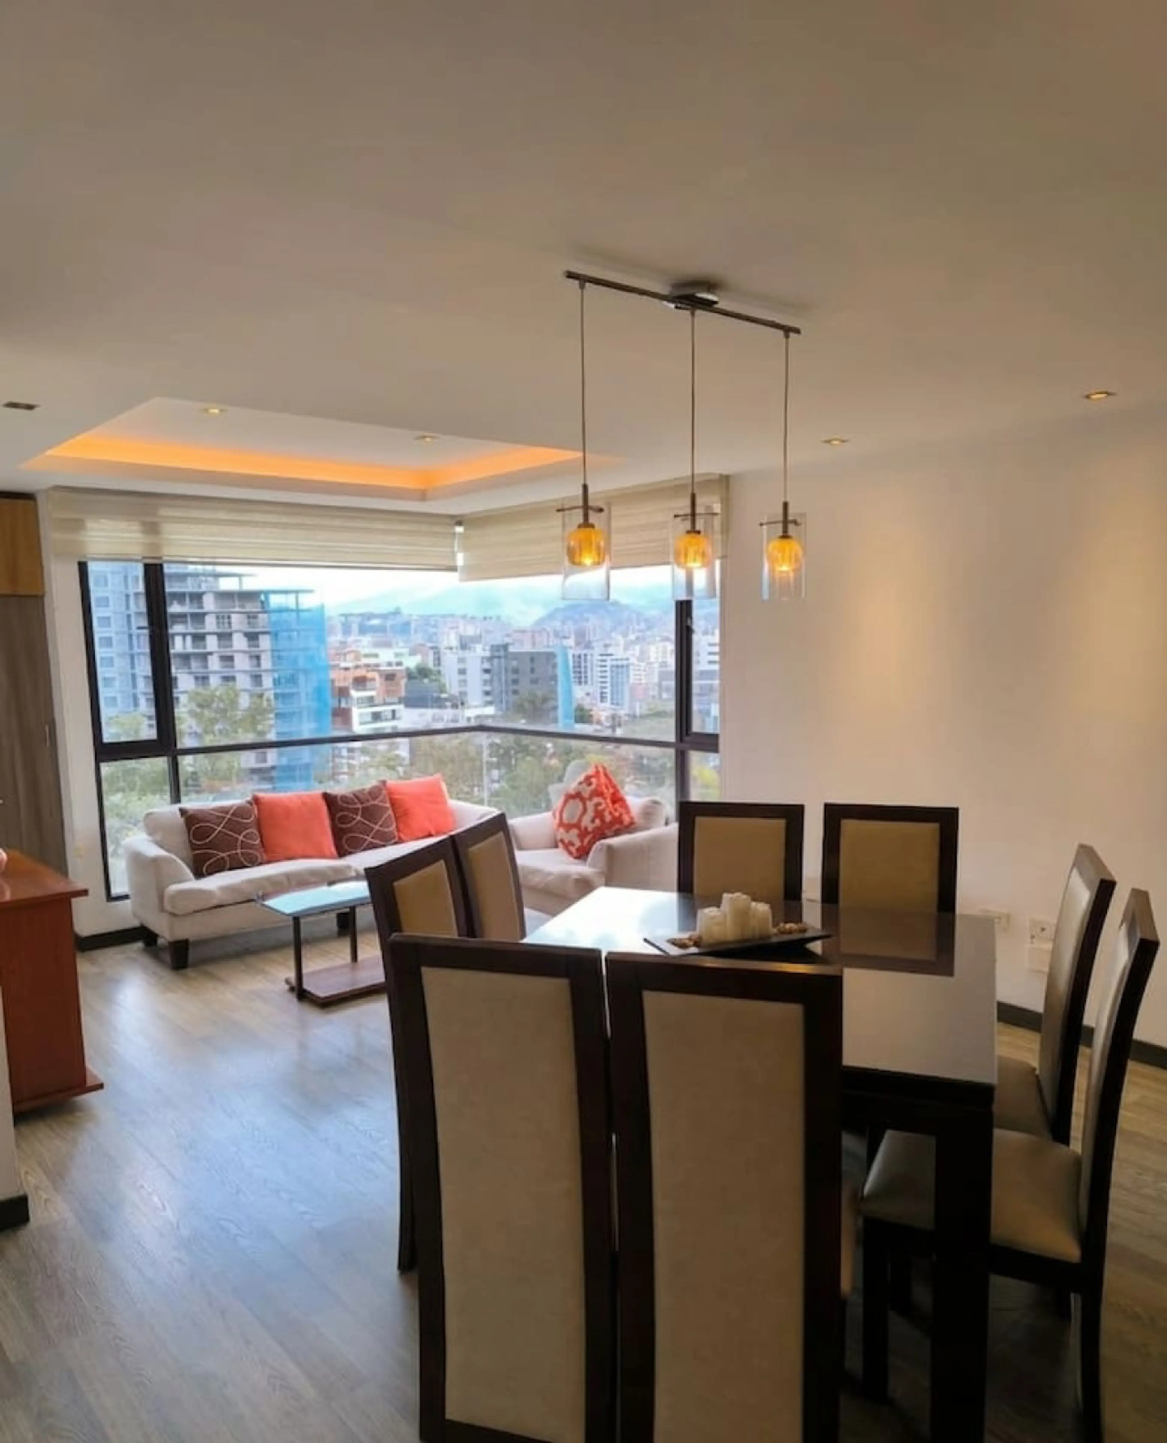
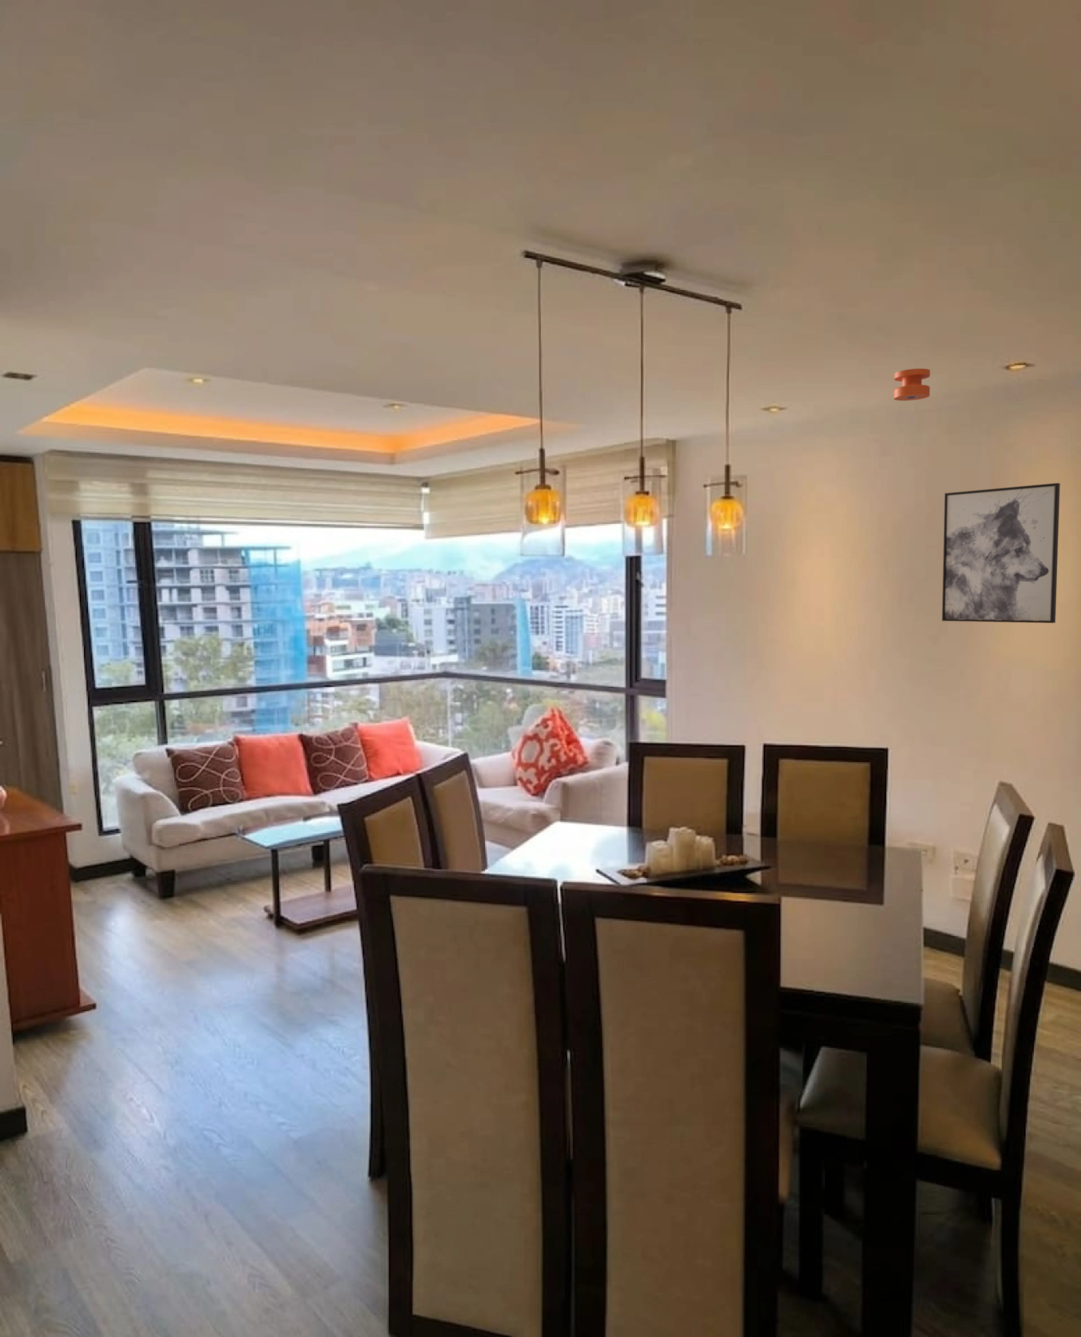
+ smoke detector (911, 385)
+ wall art (998, 556)
